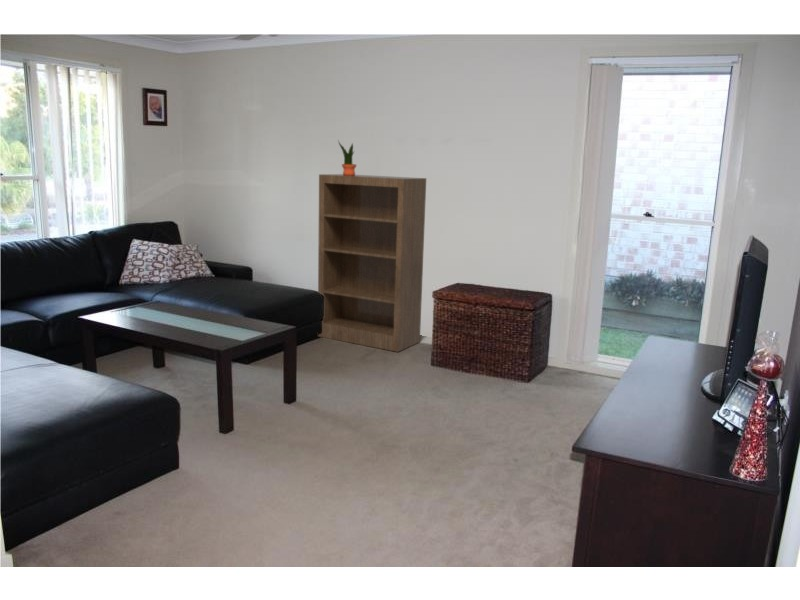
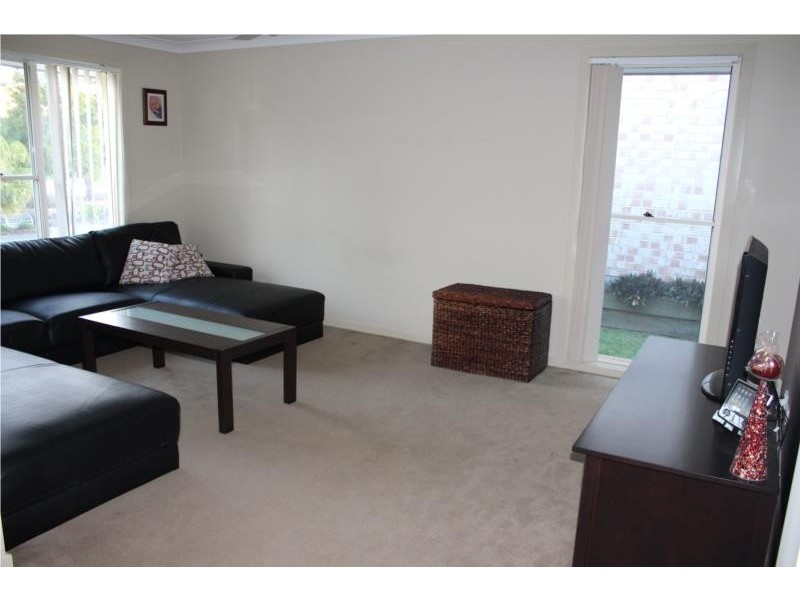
- bookshelf (370, 259)
- potted plant (346, 157)
